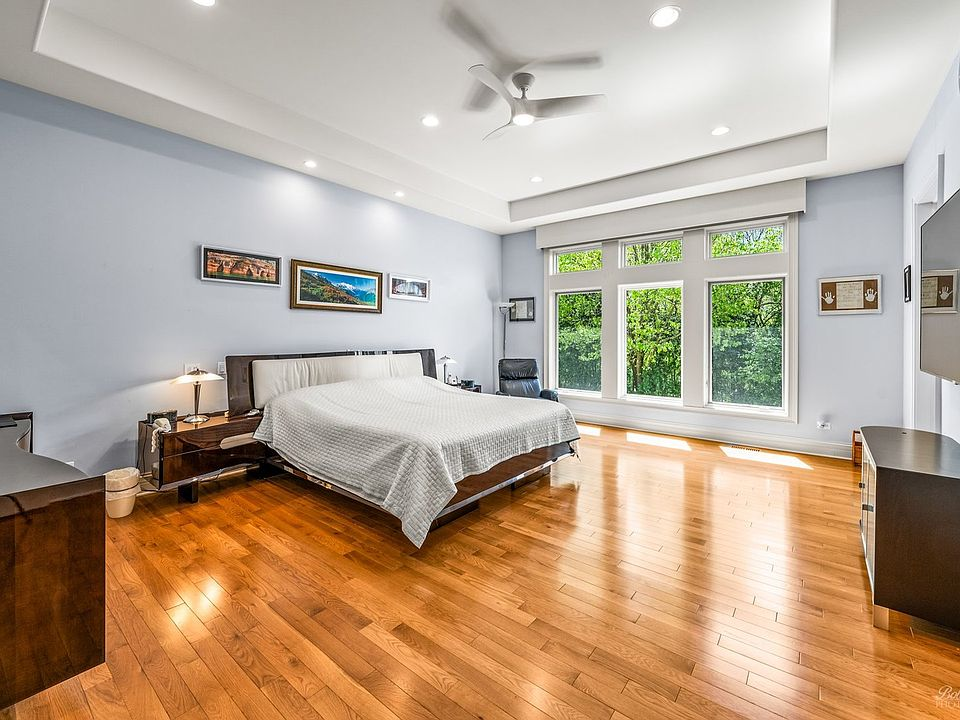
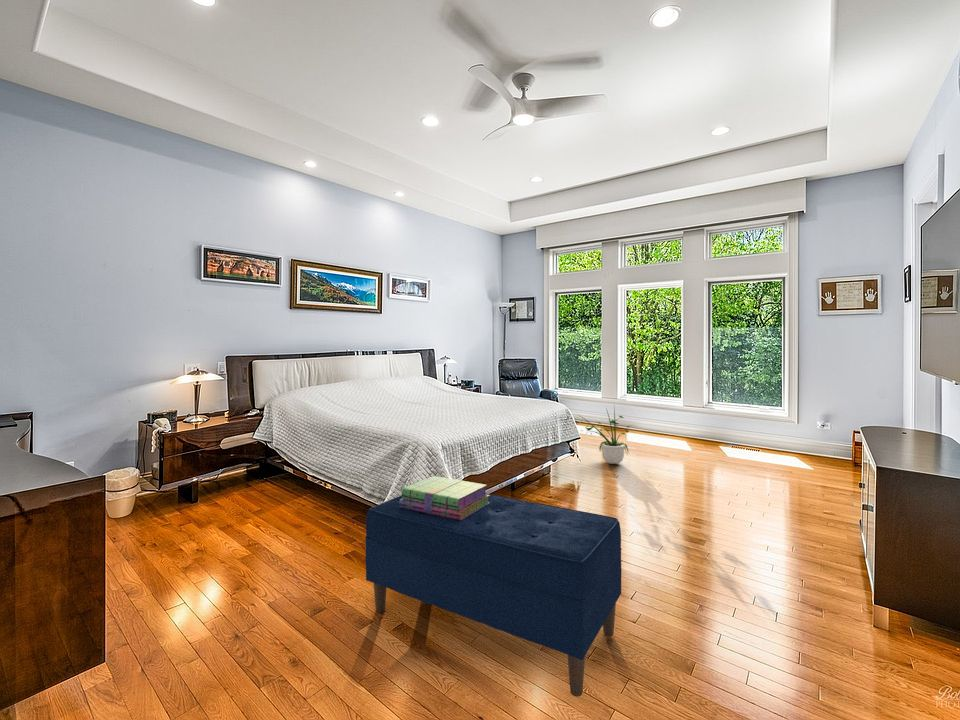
+ bench (489, 567)
+ stack of books (444, 495)
+ potted plant (604, 430)
